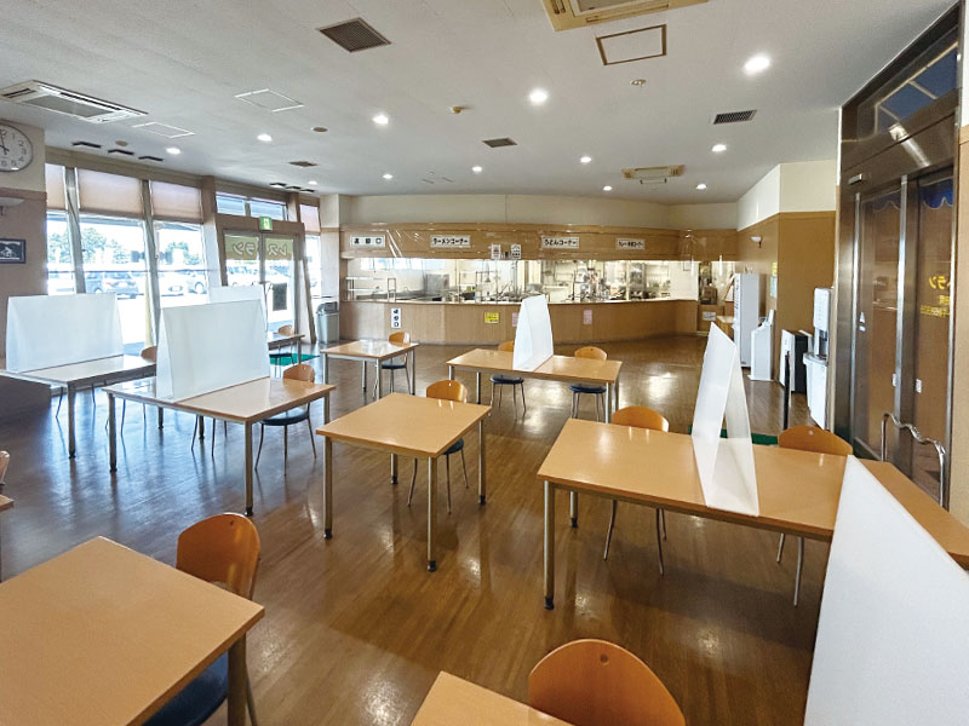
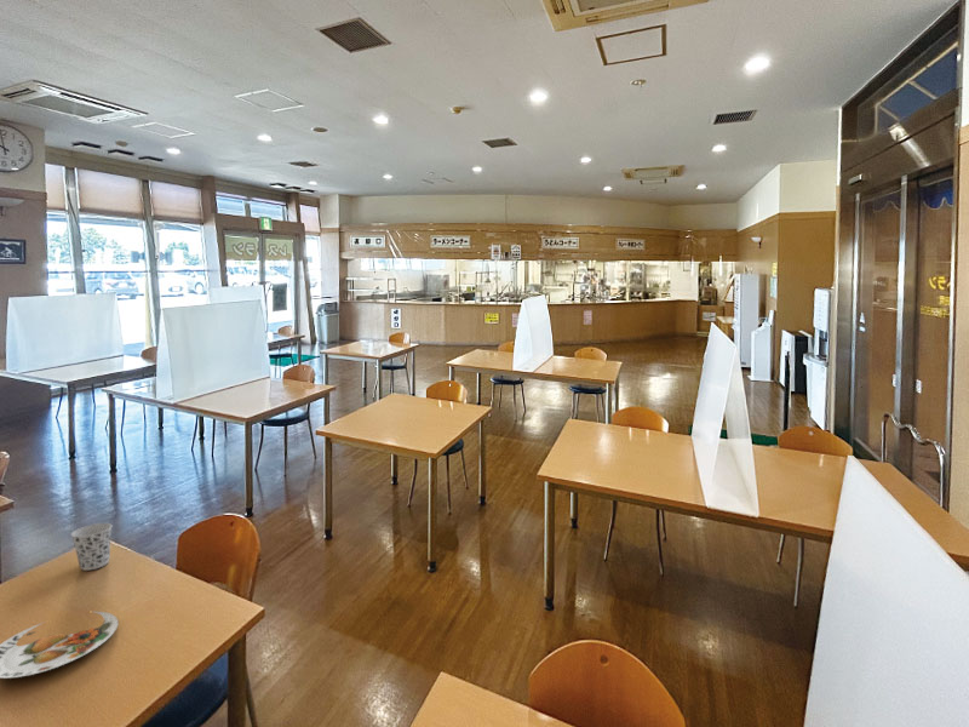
+ cup (93, 546)
+ plate (55, 642)
